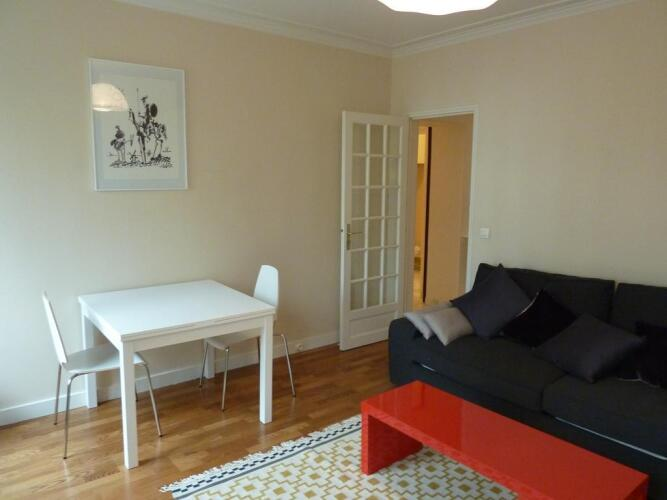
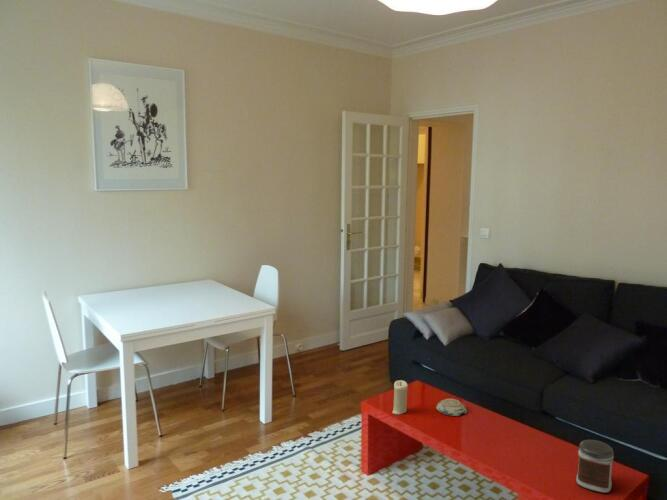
+ candle (400, 396)
+ jar (595, 464)
+ decorative bowl (451, 405)
